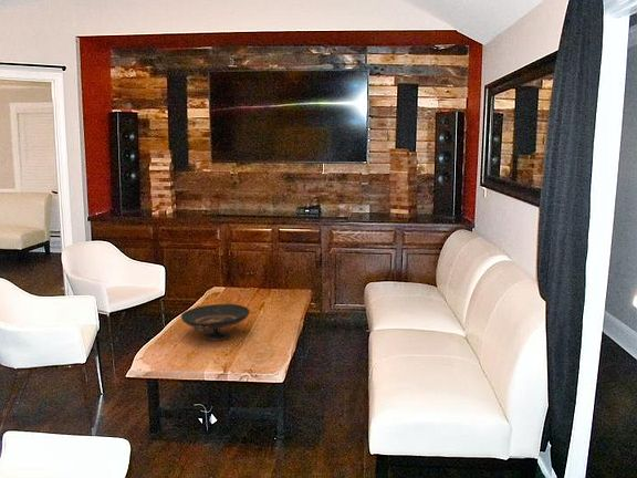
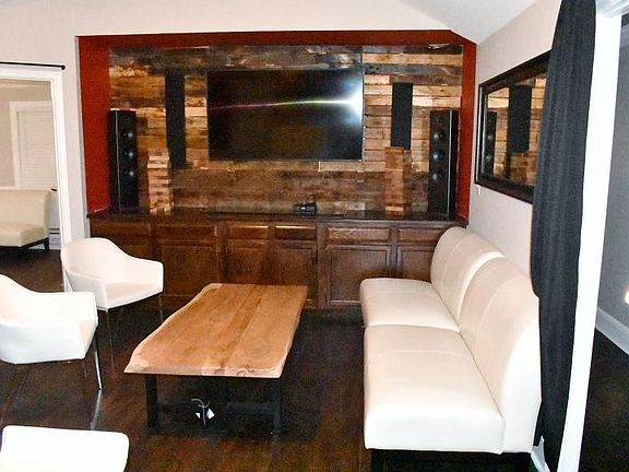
- decorative bowl (216, 323)
